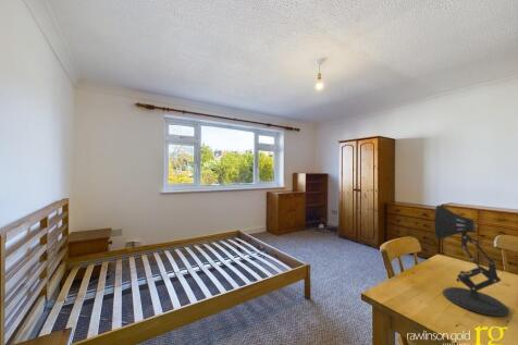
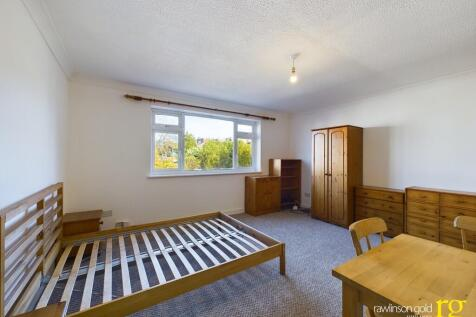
- desk lamp (469, 254)
